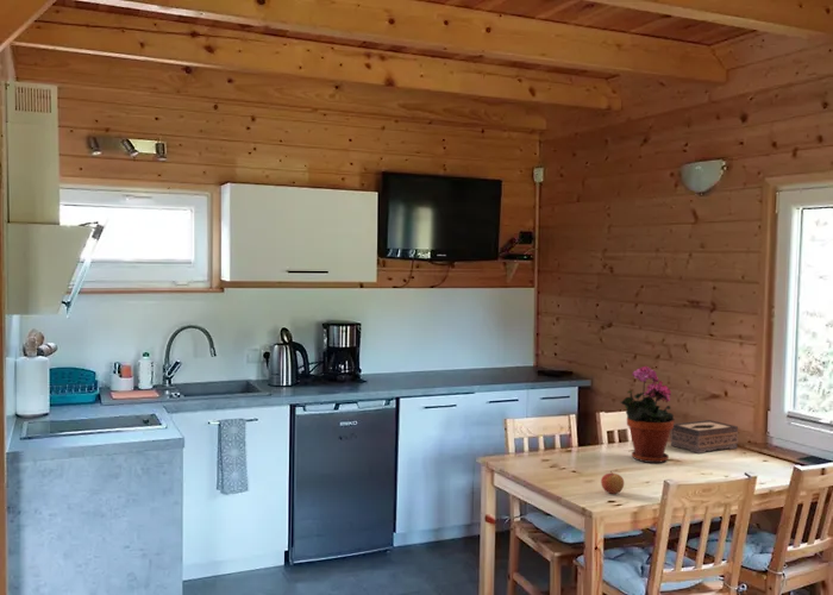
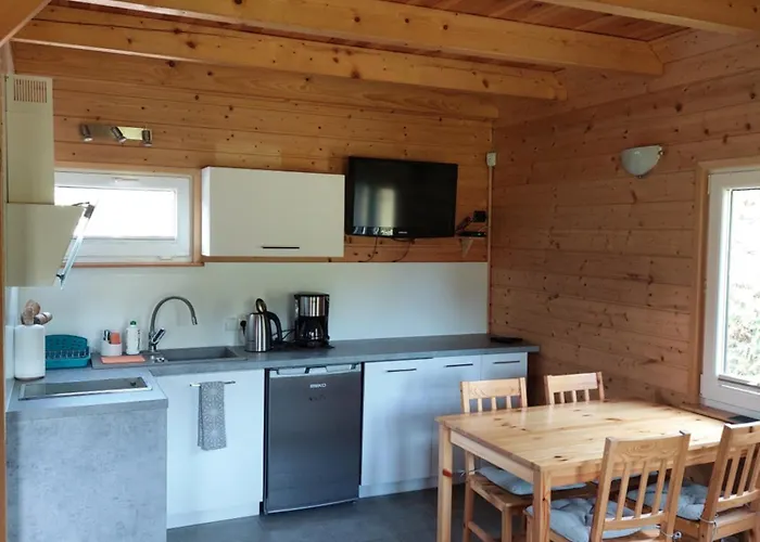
- potted plant (649, 413)
- tissue box (703, 436)
- apple (612, 481)
